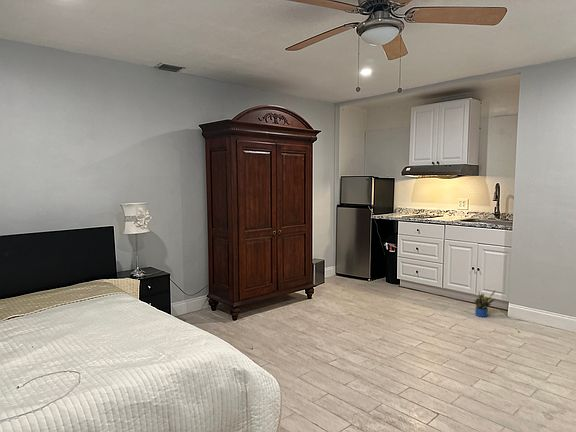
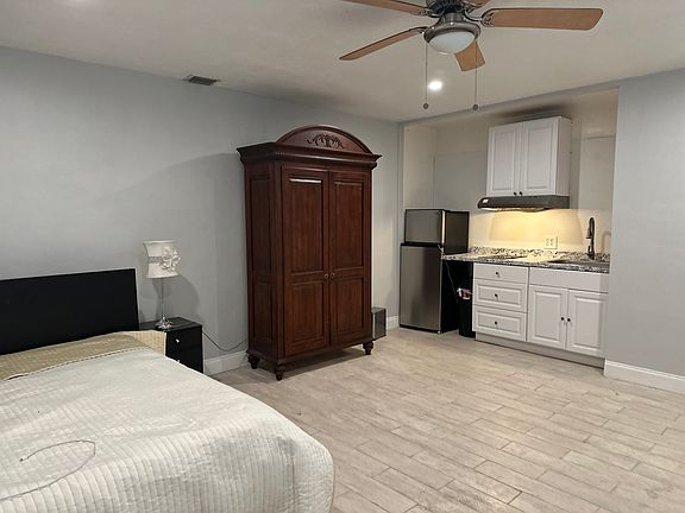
- potted plant (485, 301)
